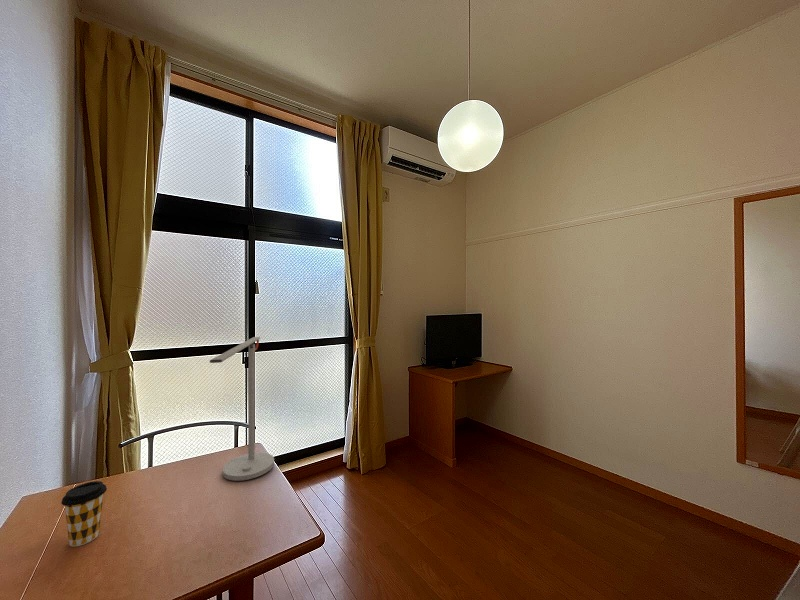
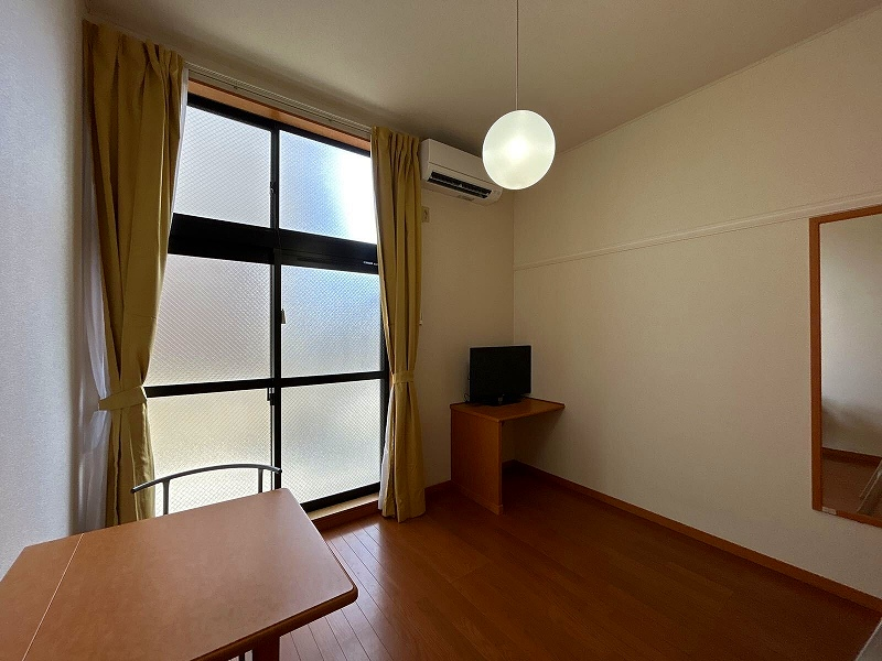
- coffee cup (84, 513)
- desk lamp (248, 415)
